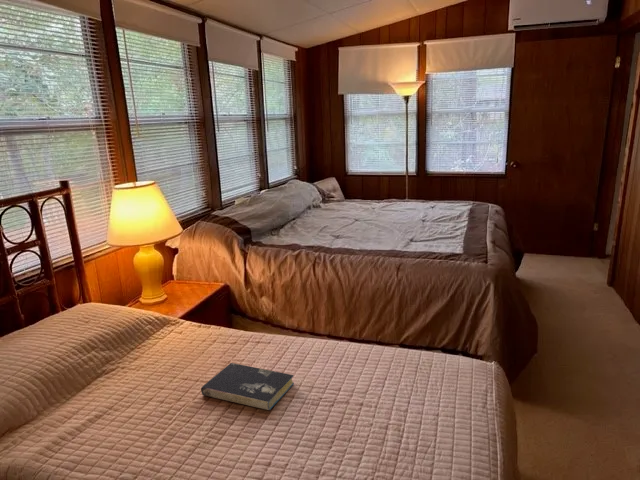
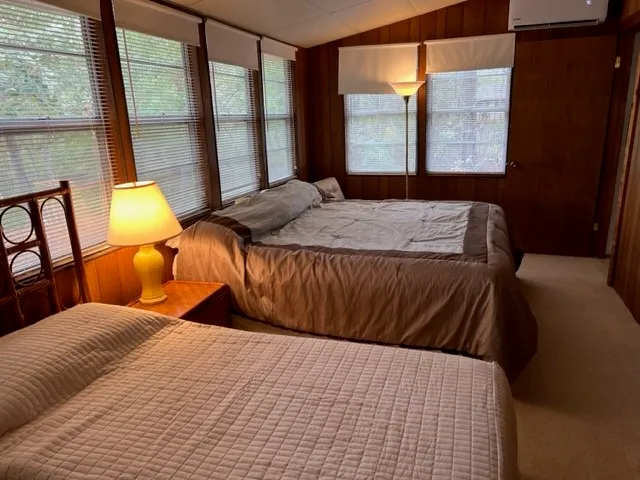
- book (248, 385)
